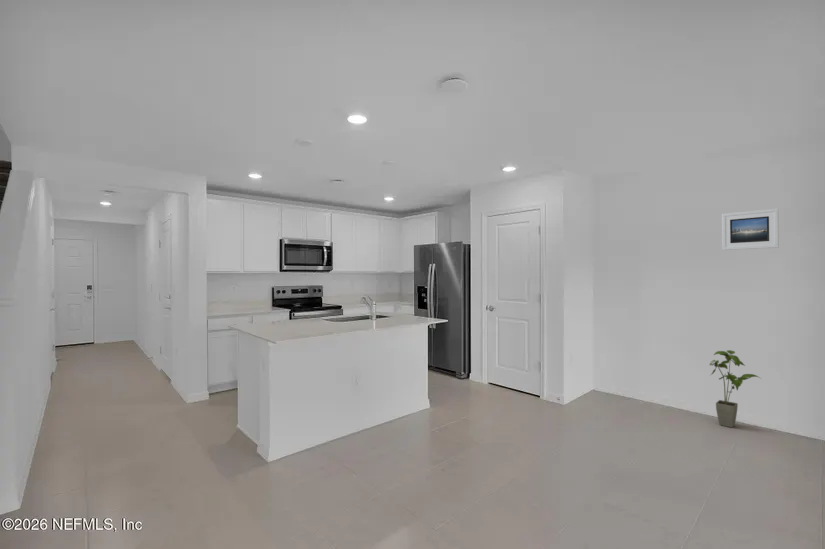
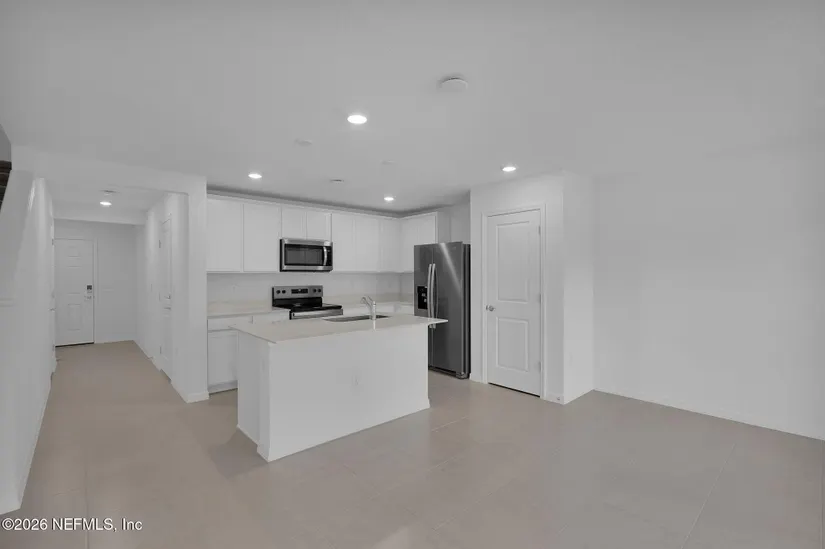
- house plant (732, 388)
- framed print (749, 230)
